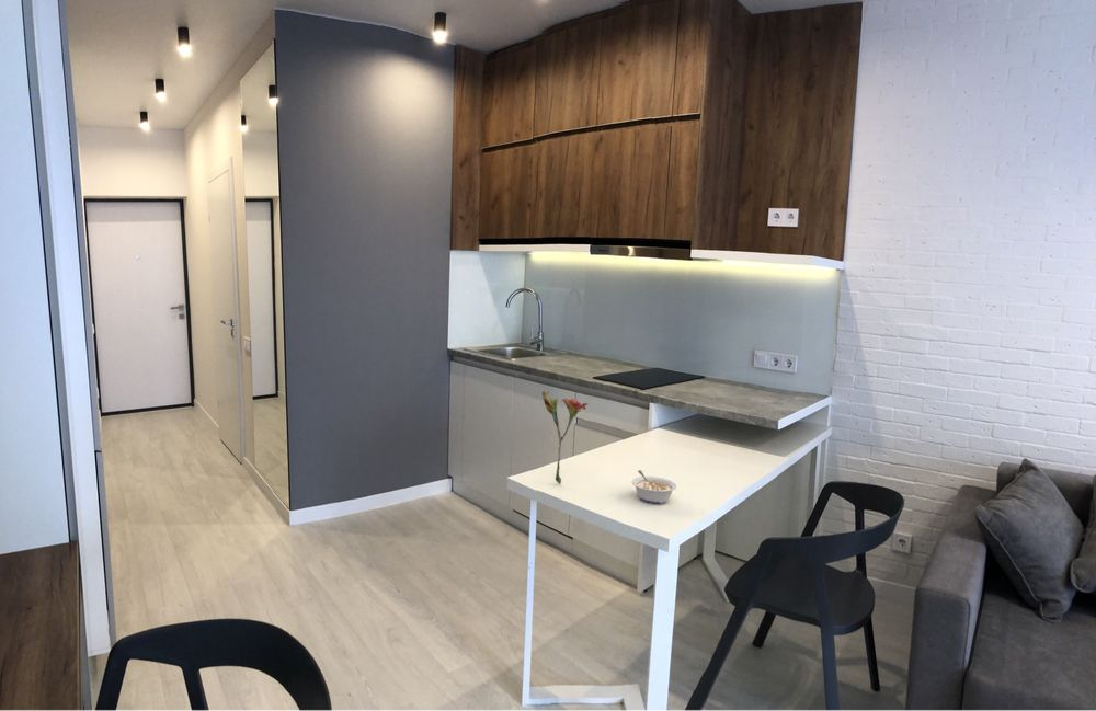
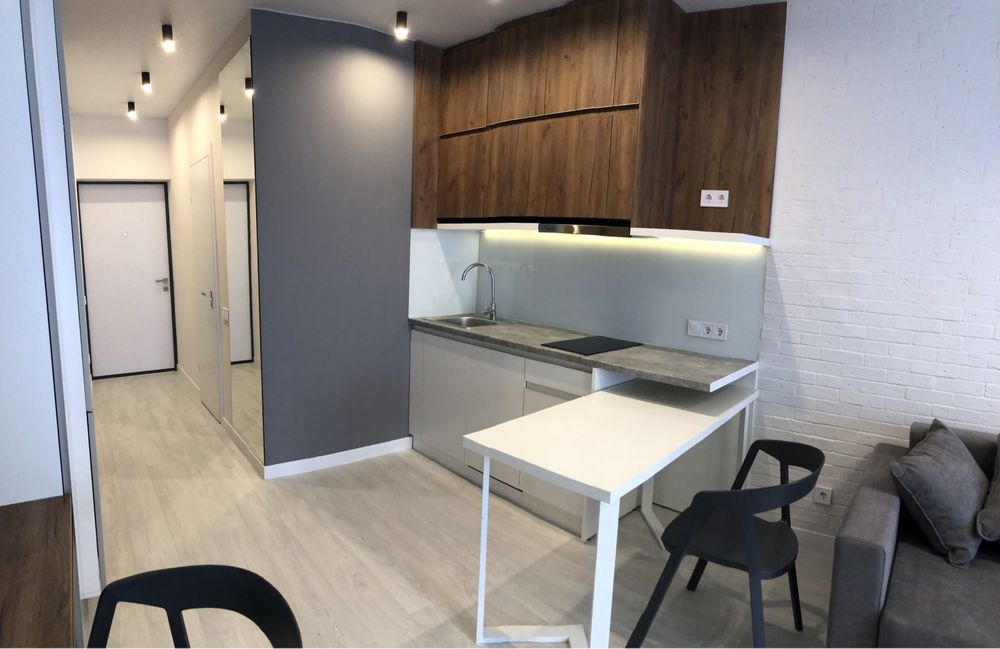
- flower (562, 438)
- legume (652, 489)
